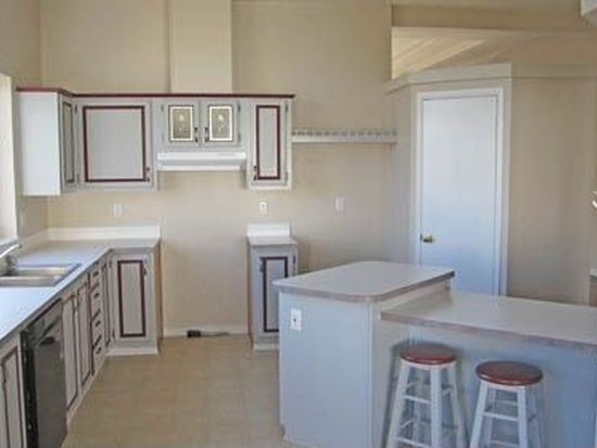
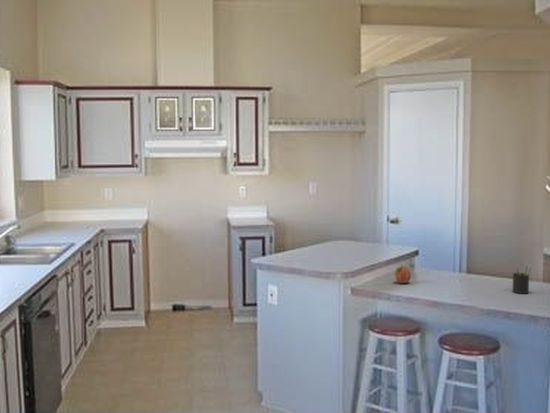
+ fruit (402, 273)
+ pen holder (521, 277)
